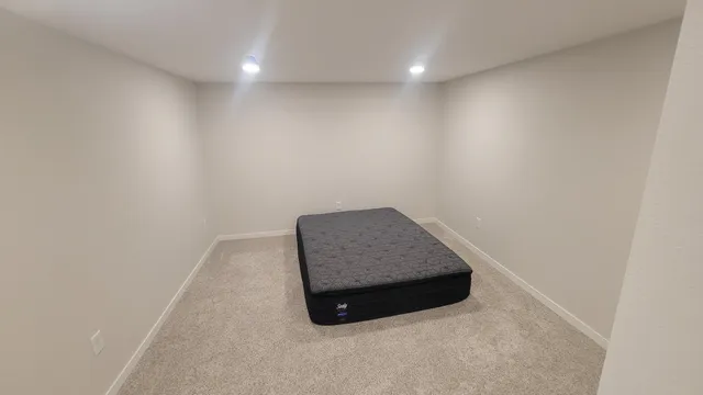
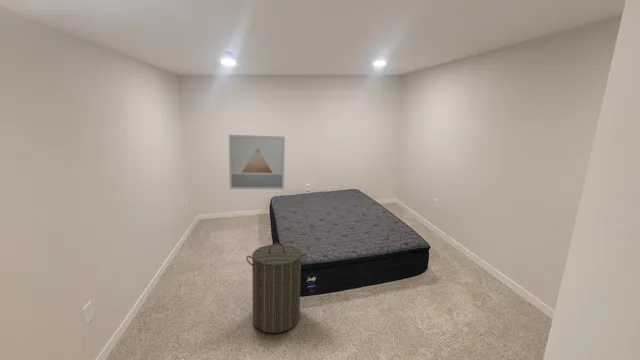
+ wall art (257, 162)
+ laundry hamper (276, 281)
